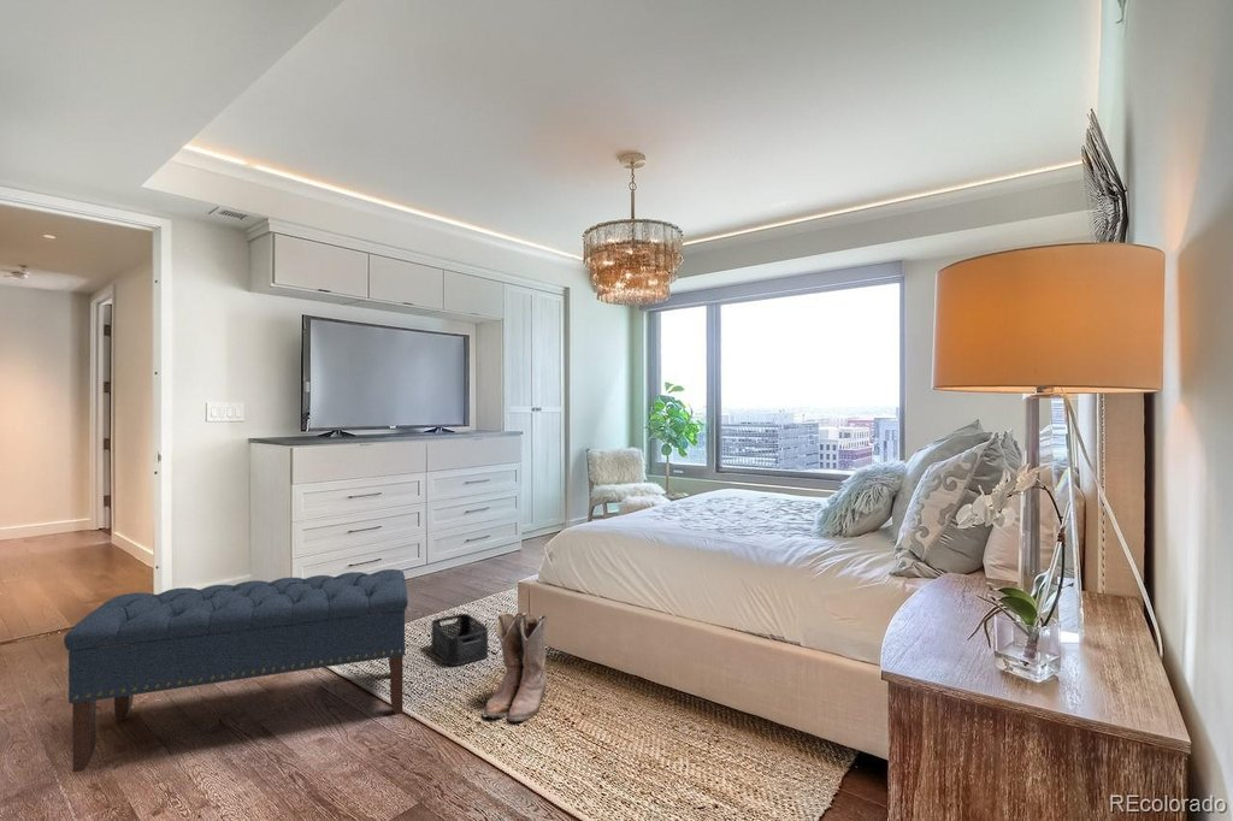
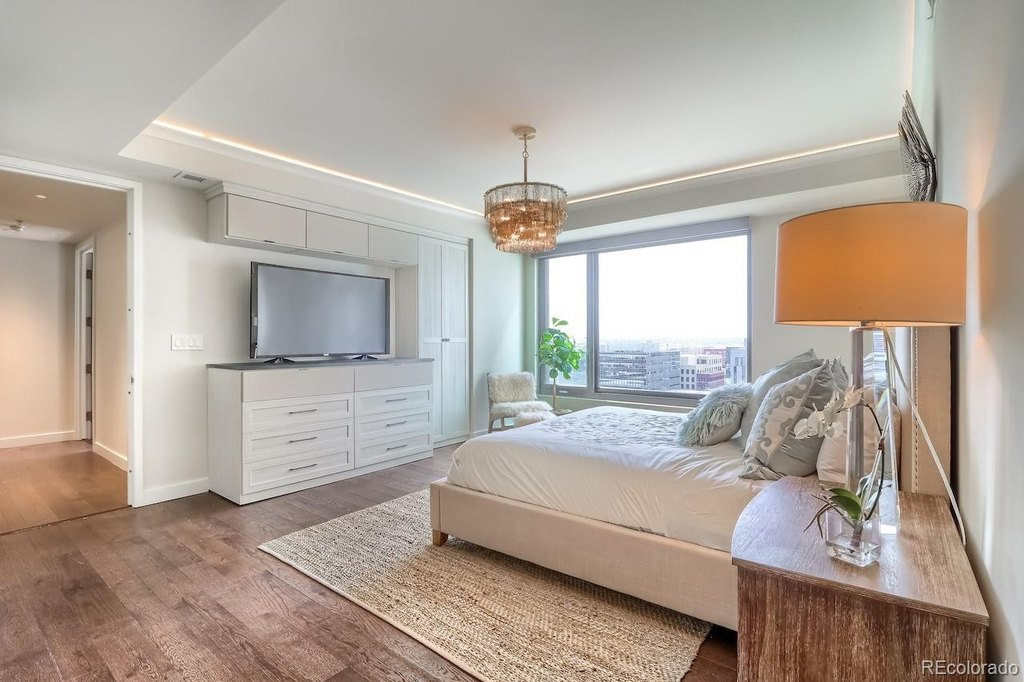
- boots (517, 660)
- storage bin (459, 638)
- bench (261, 651)
